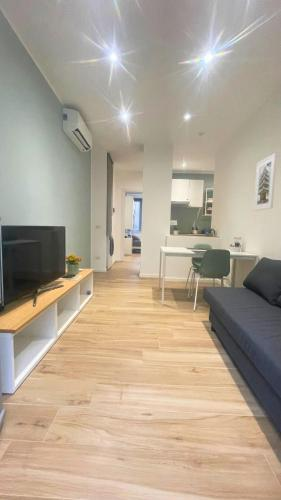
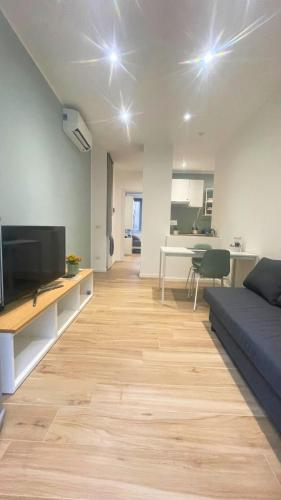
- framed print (264, 184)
